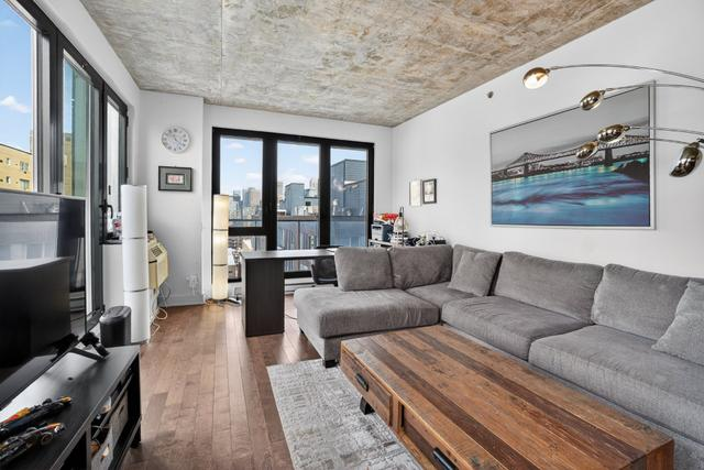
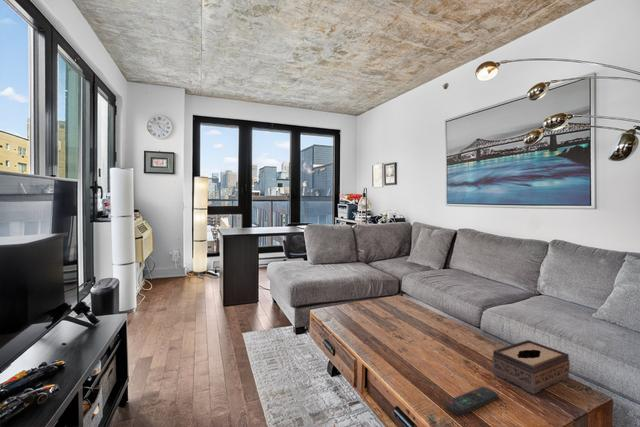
+ tissue box (530, 364)
+ remote control (472, 399)
